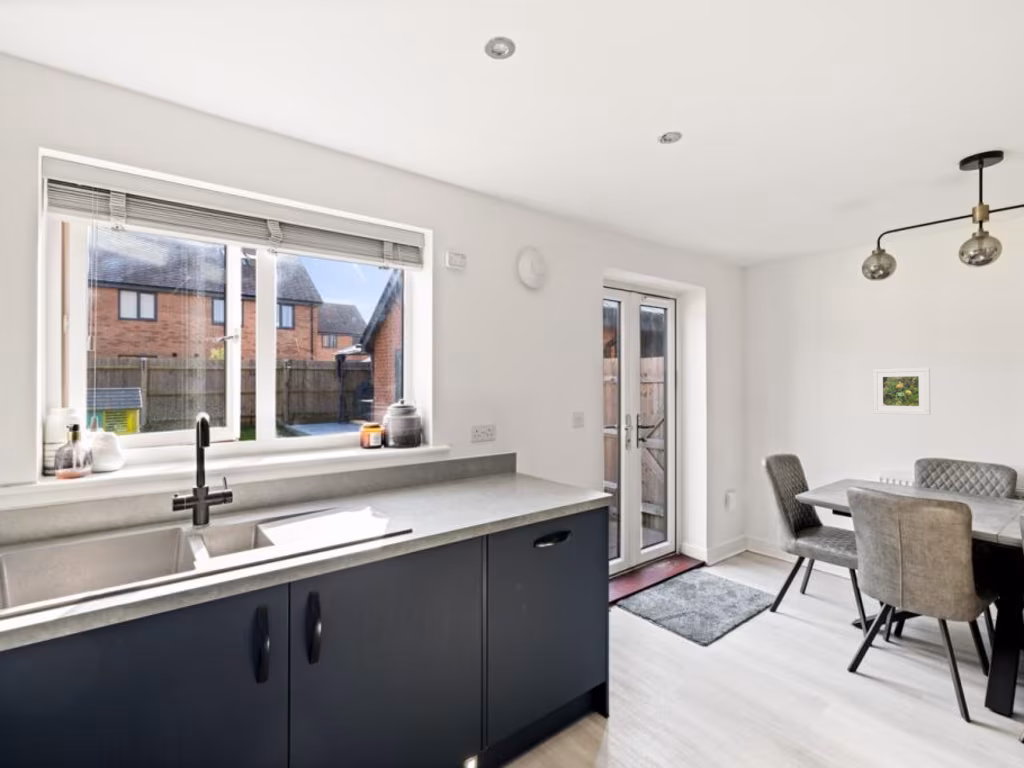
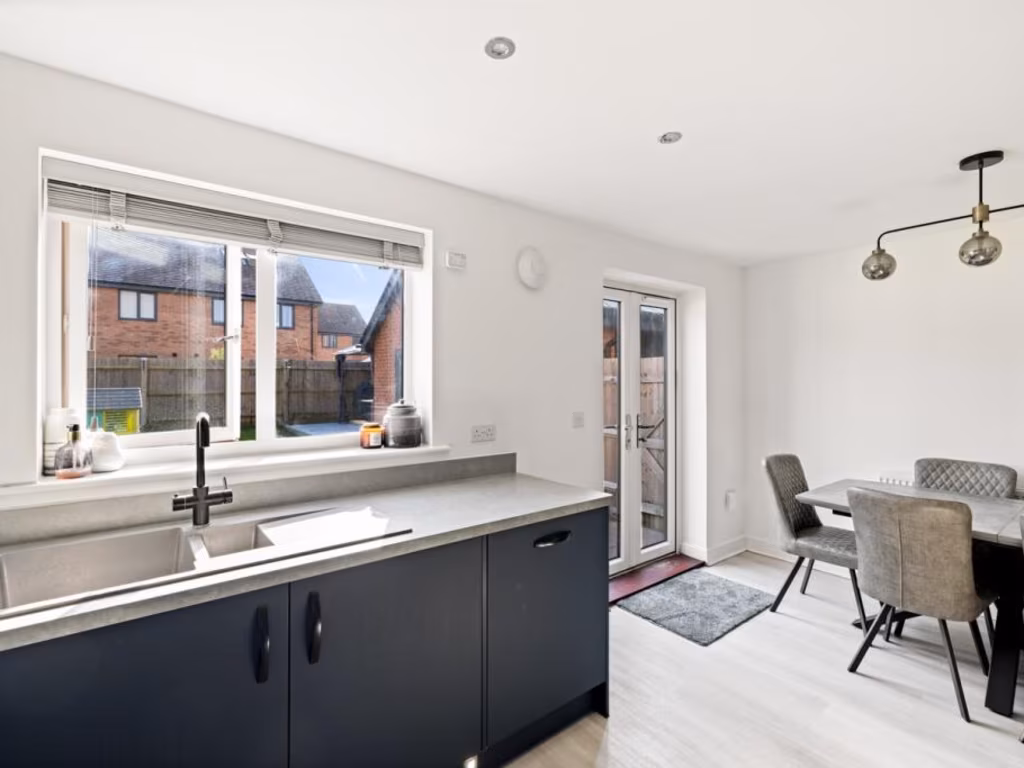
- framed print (900, 391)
